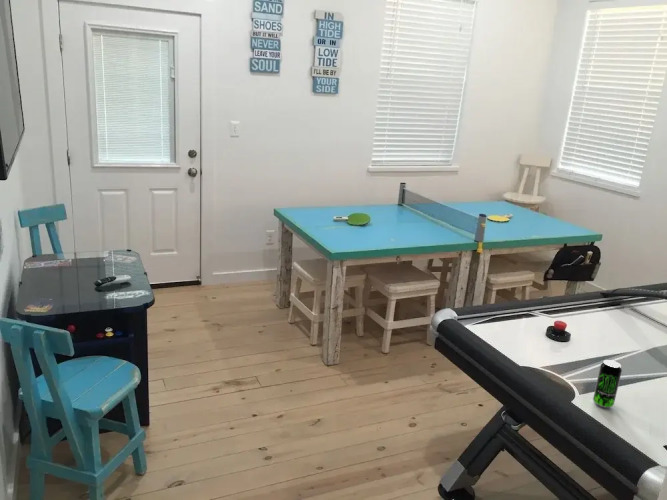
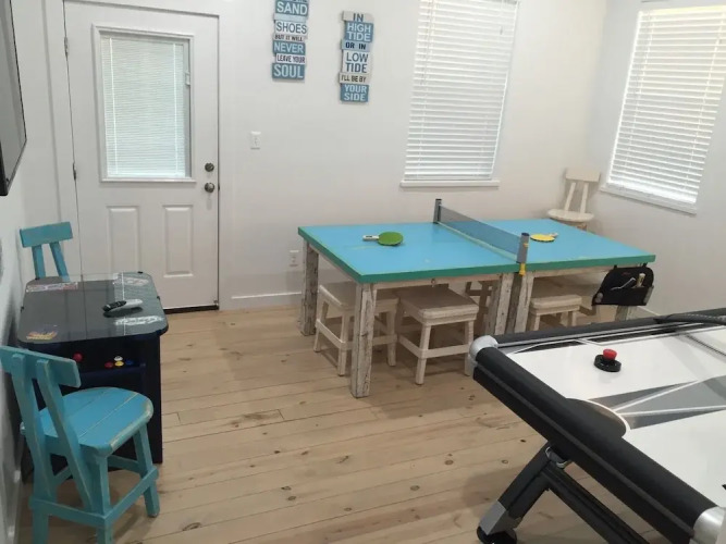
- beverage can (607, 384)
